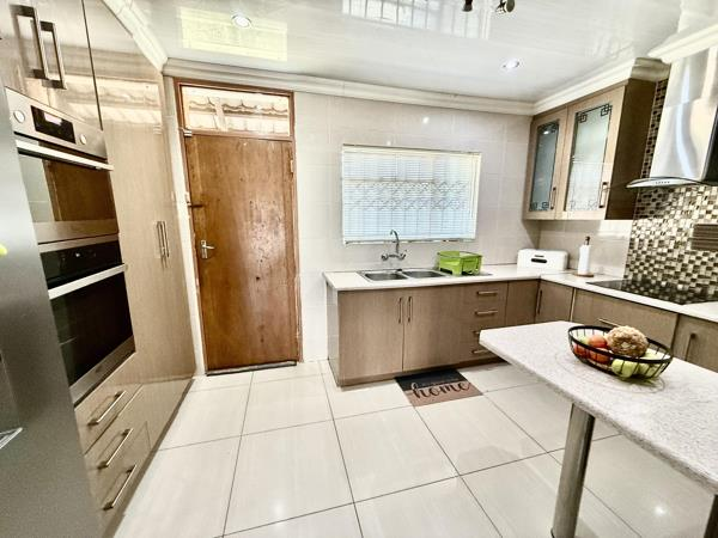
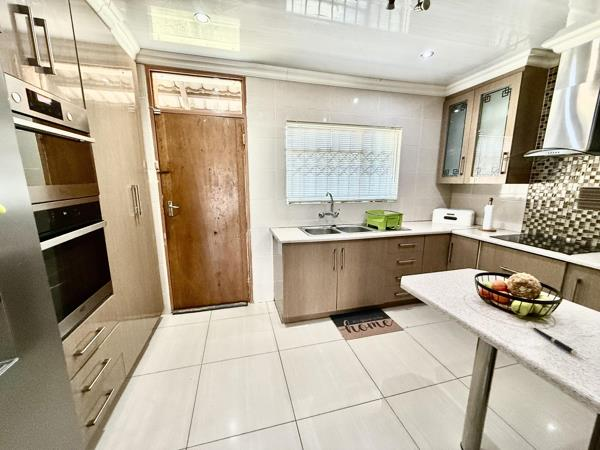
+ pen (550, 337)
